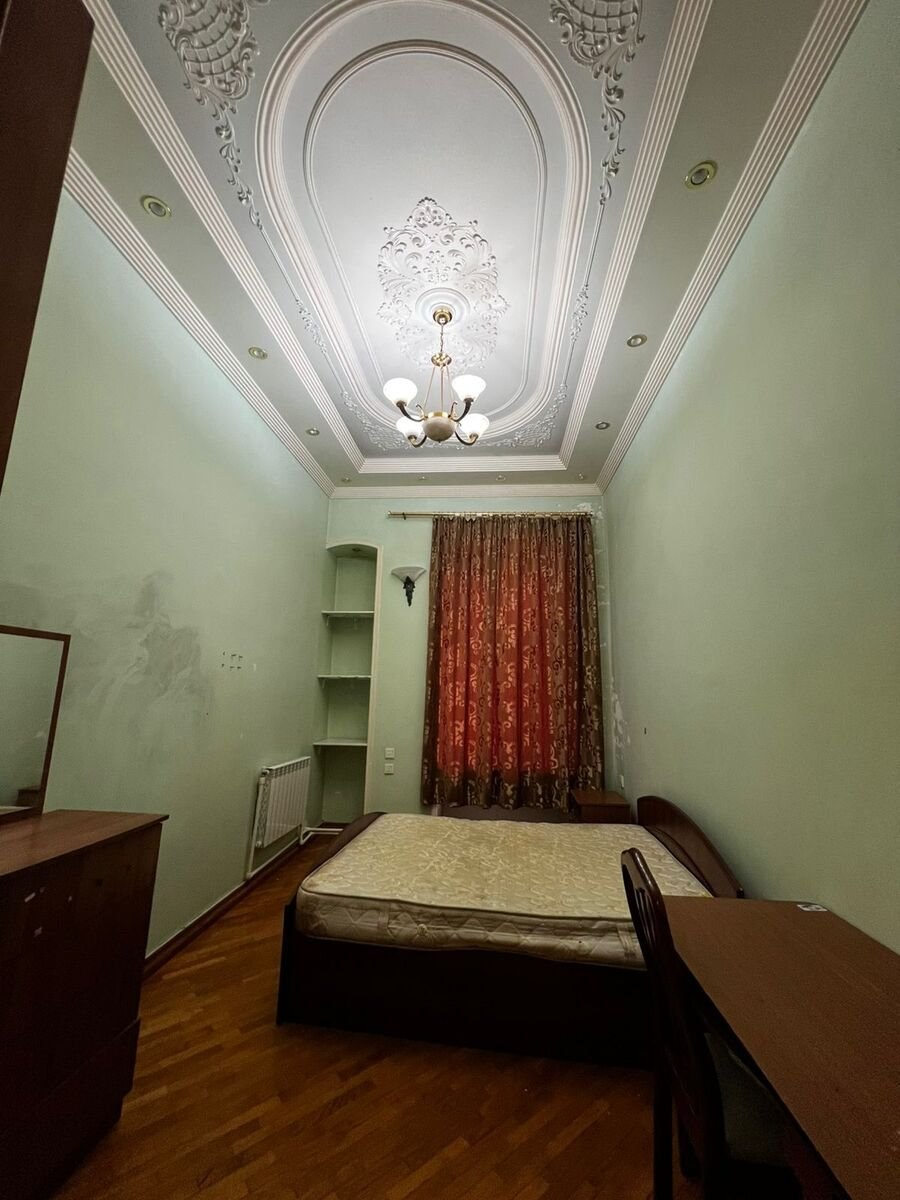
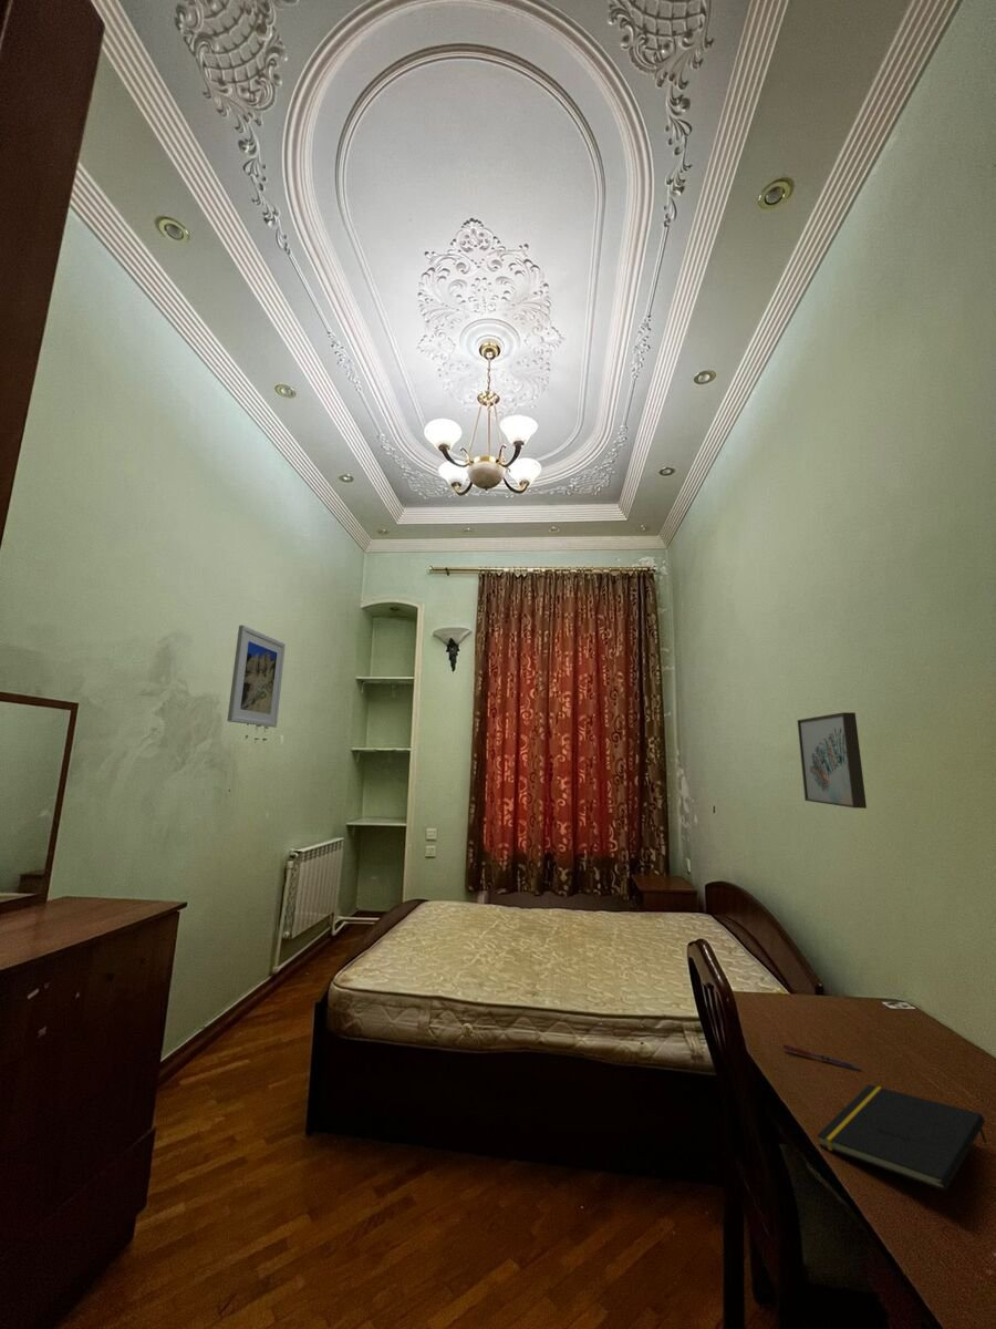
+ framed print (259, 679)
+ wall art (828, 759)
+ notepad (901, 1130)
+ pen (820, 1055)
